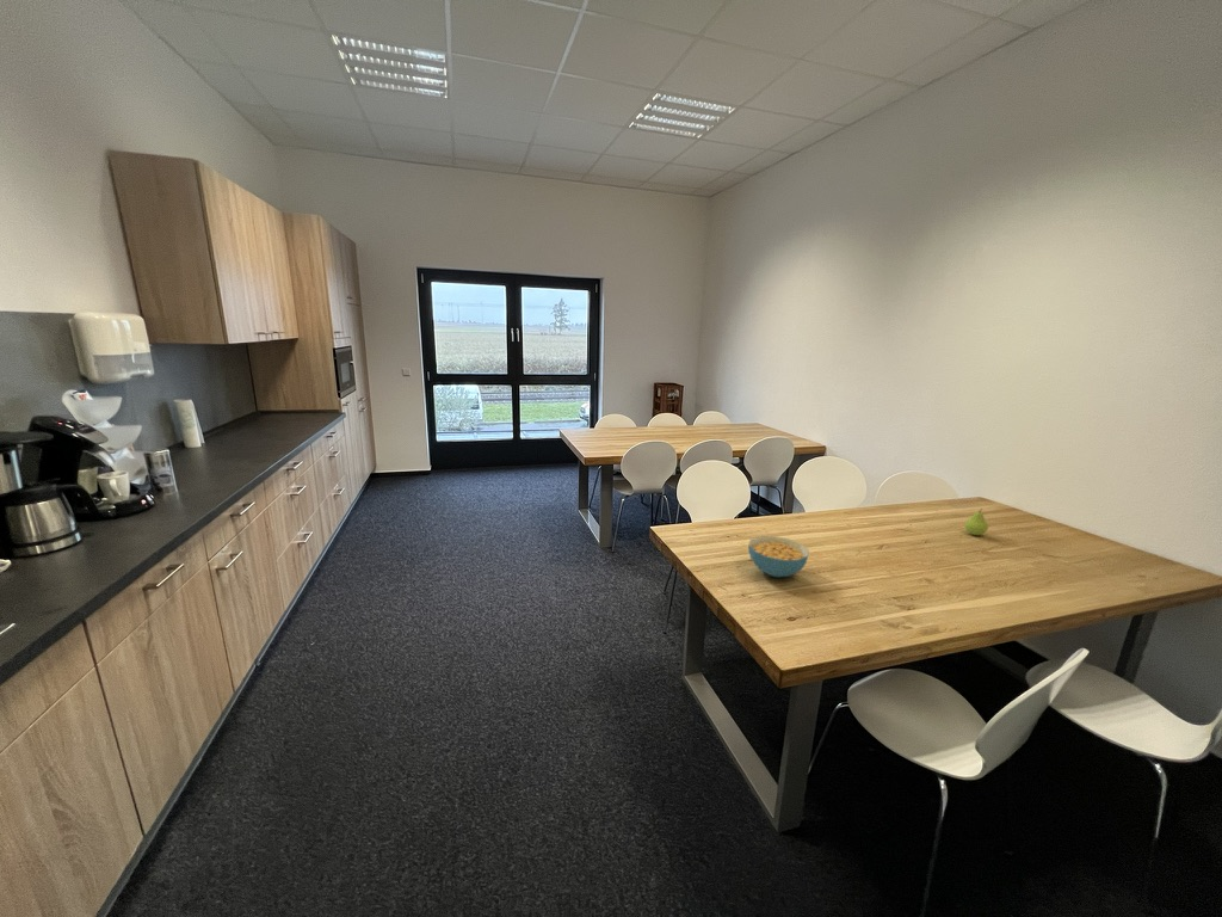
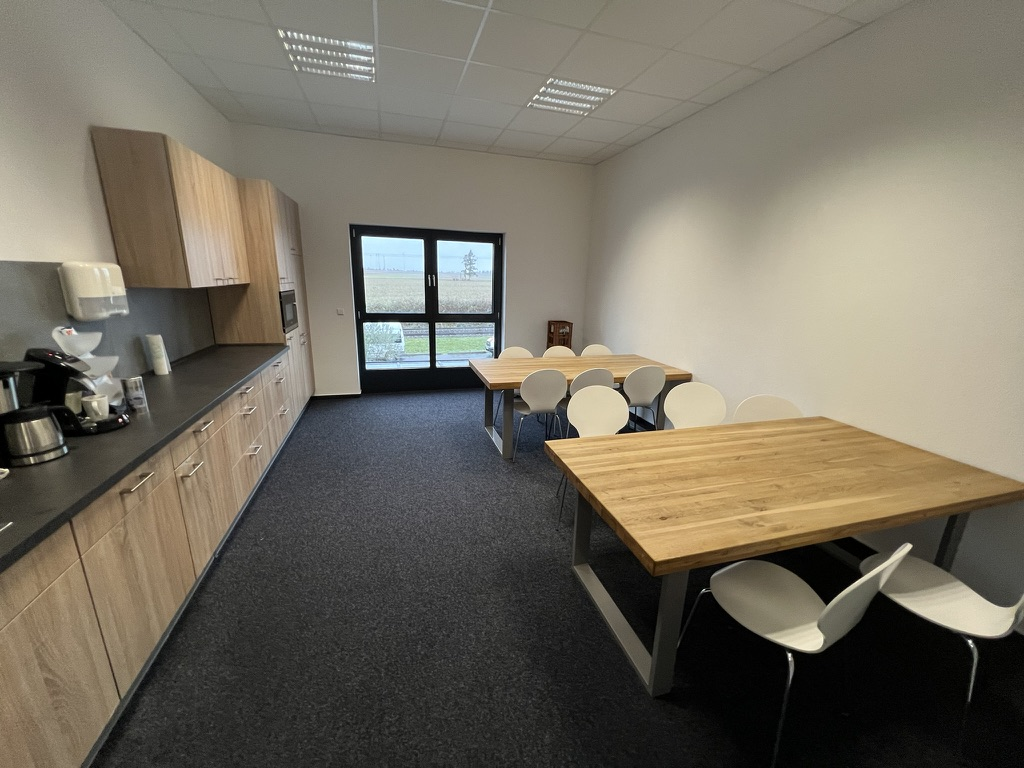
- cereal bowl (776, 560)
- fruit (976, 521)
